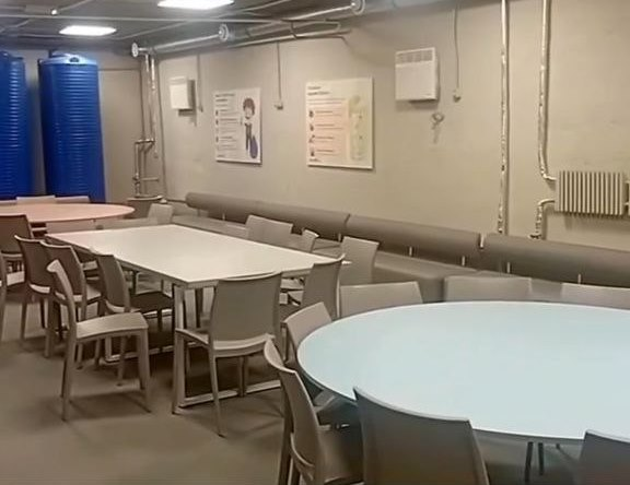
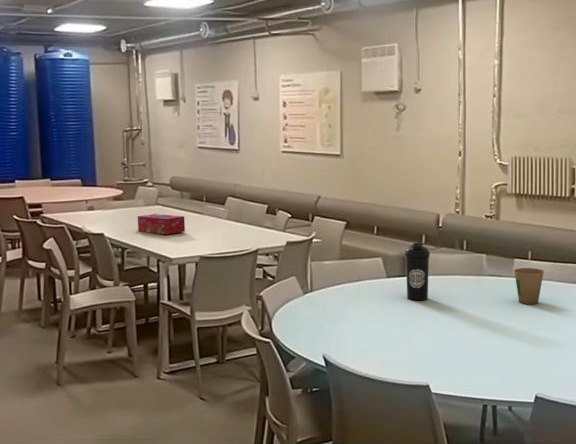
+ paper cup (528, 286)
+ tissue box (161, 223)
+ water bottle (417, 271)
